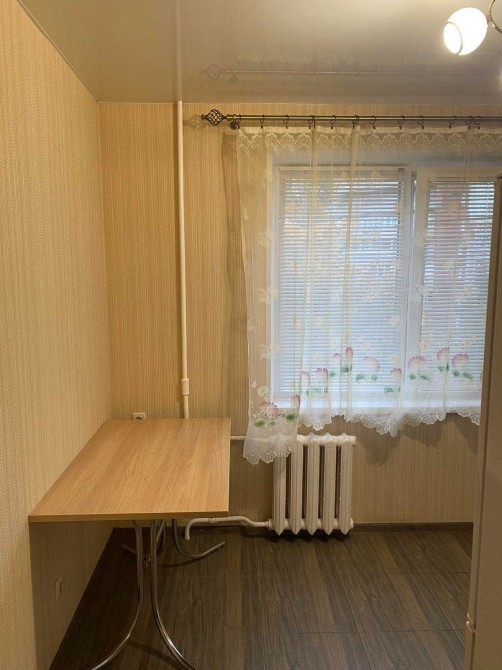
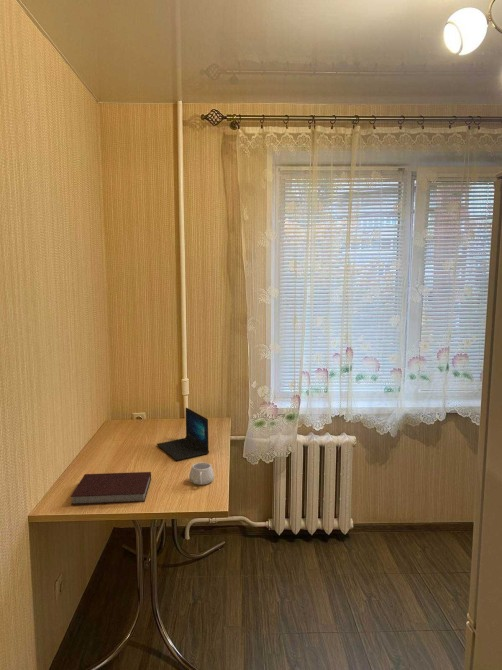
+ notebook (113, 487)
+ laptop (186, 432)
+ mug (201, 474)
